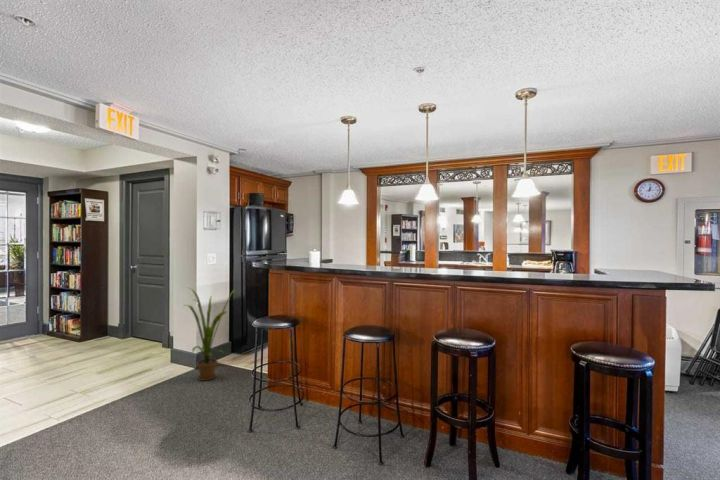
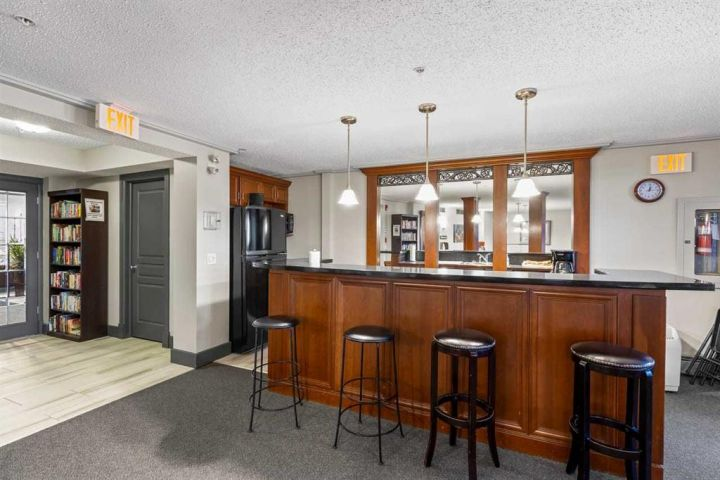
- house plant (201, 333)
